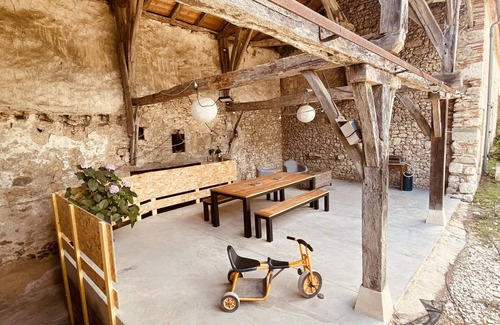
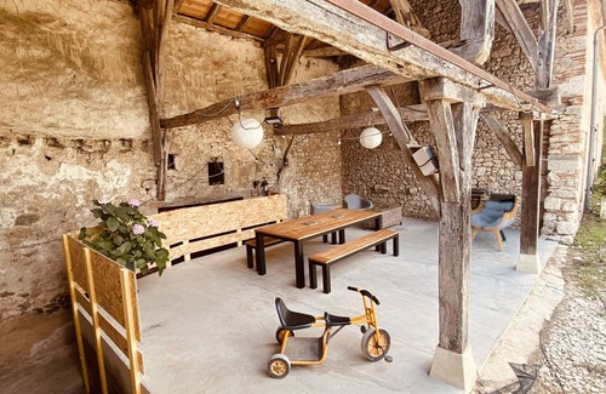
+ armchair (493, 219)
